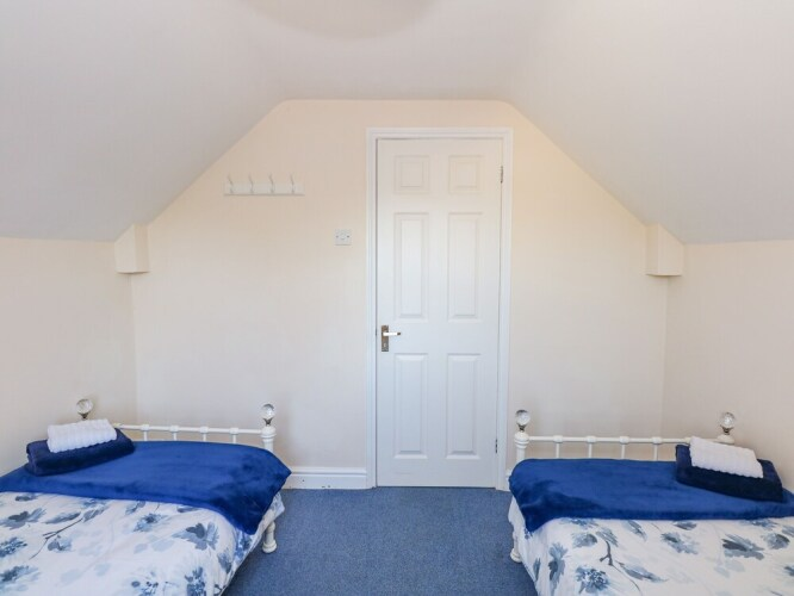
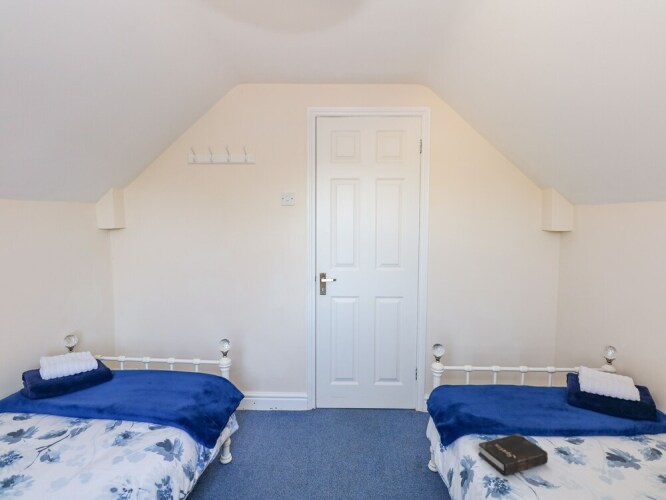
+ hardback book (512, 453)
